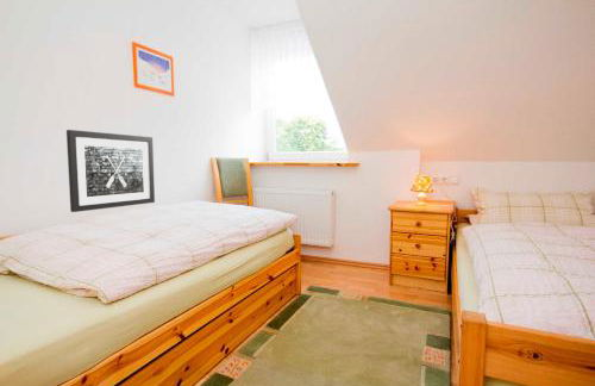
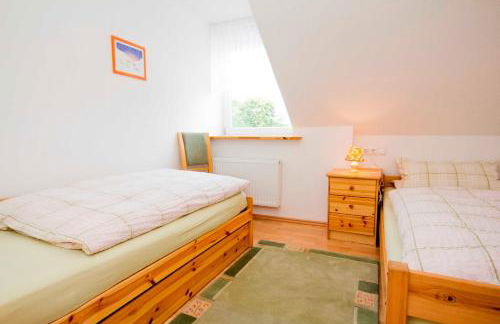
- wall art (115, 170)
